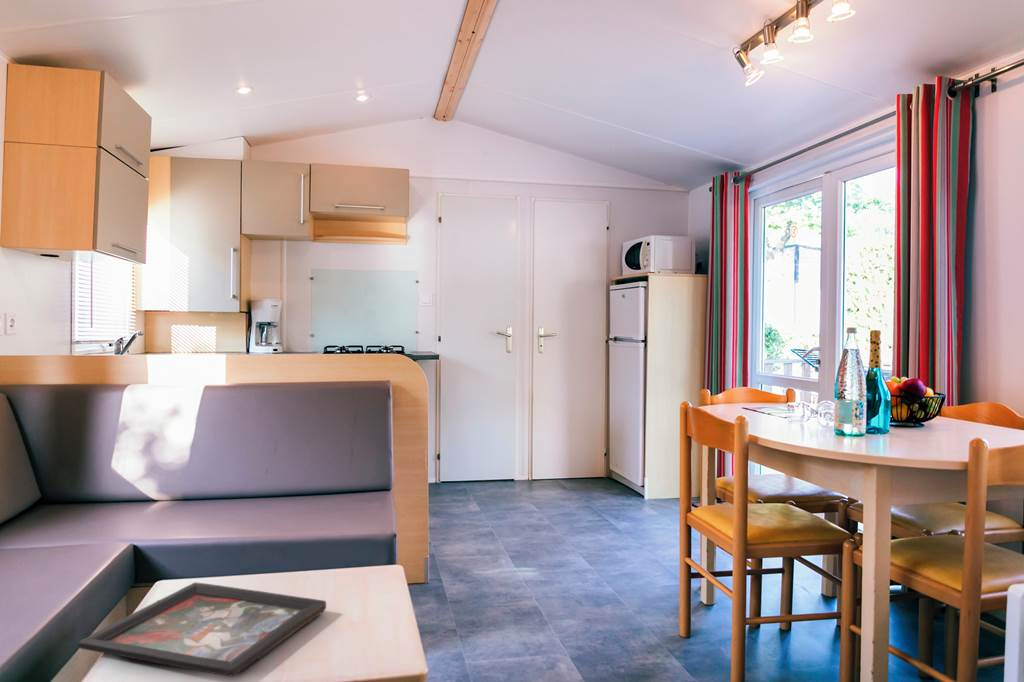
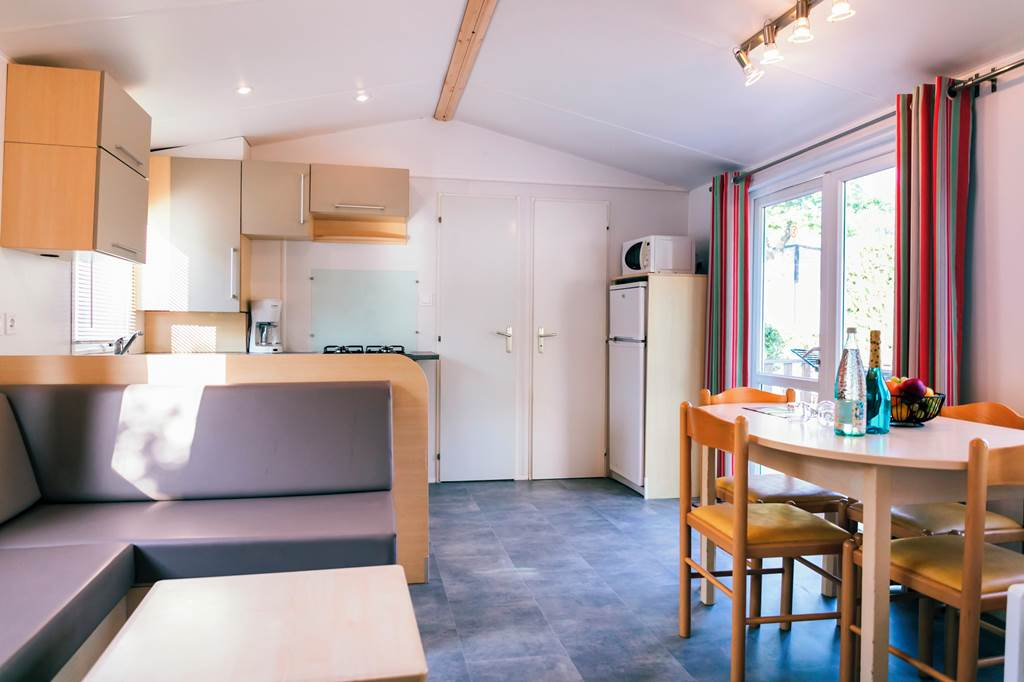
- decorative tray (210, 623)
